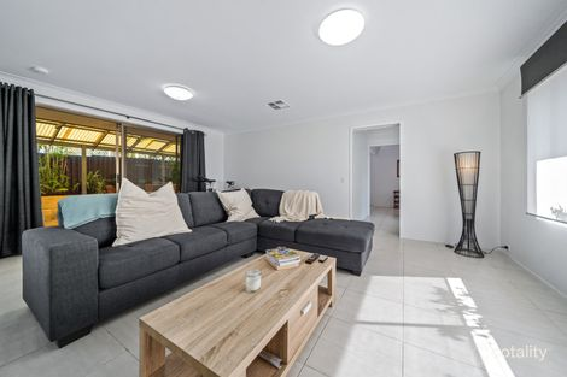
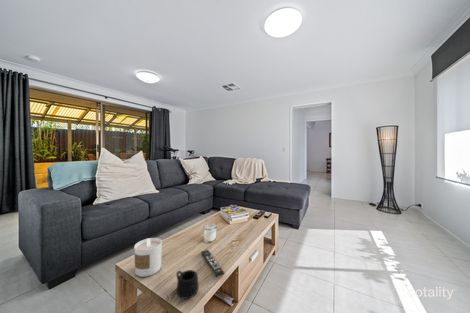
+ remote control (211, 261)
+ candle (148, 253)
+ mug (185, 281)
